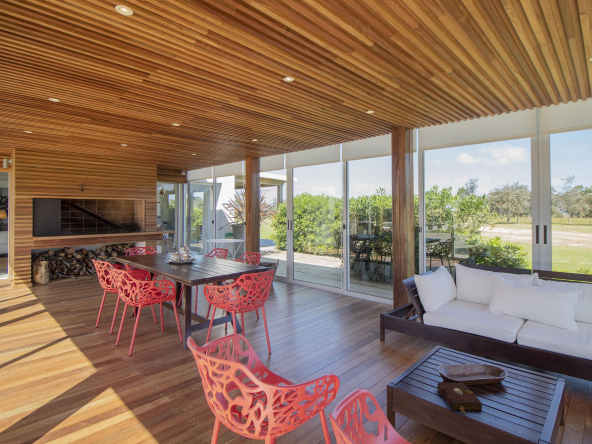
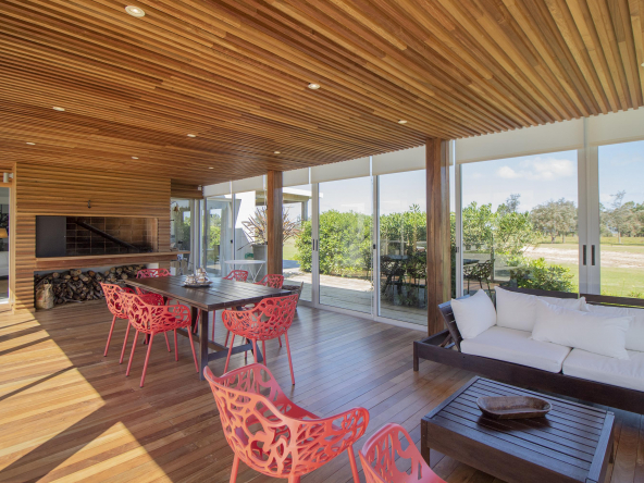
- book (459, 397)
